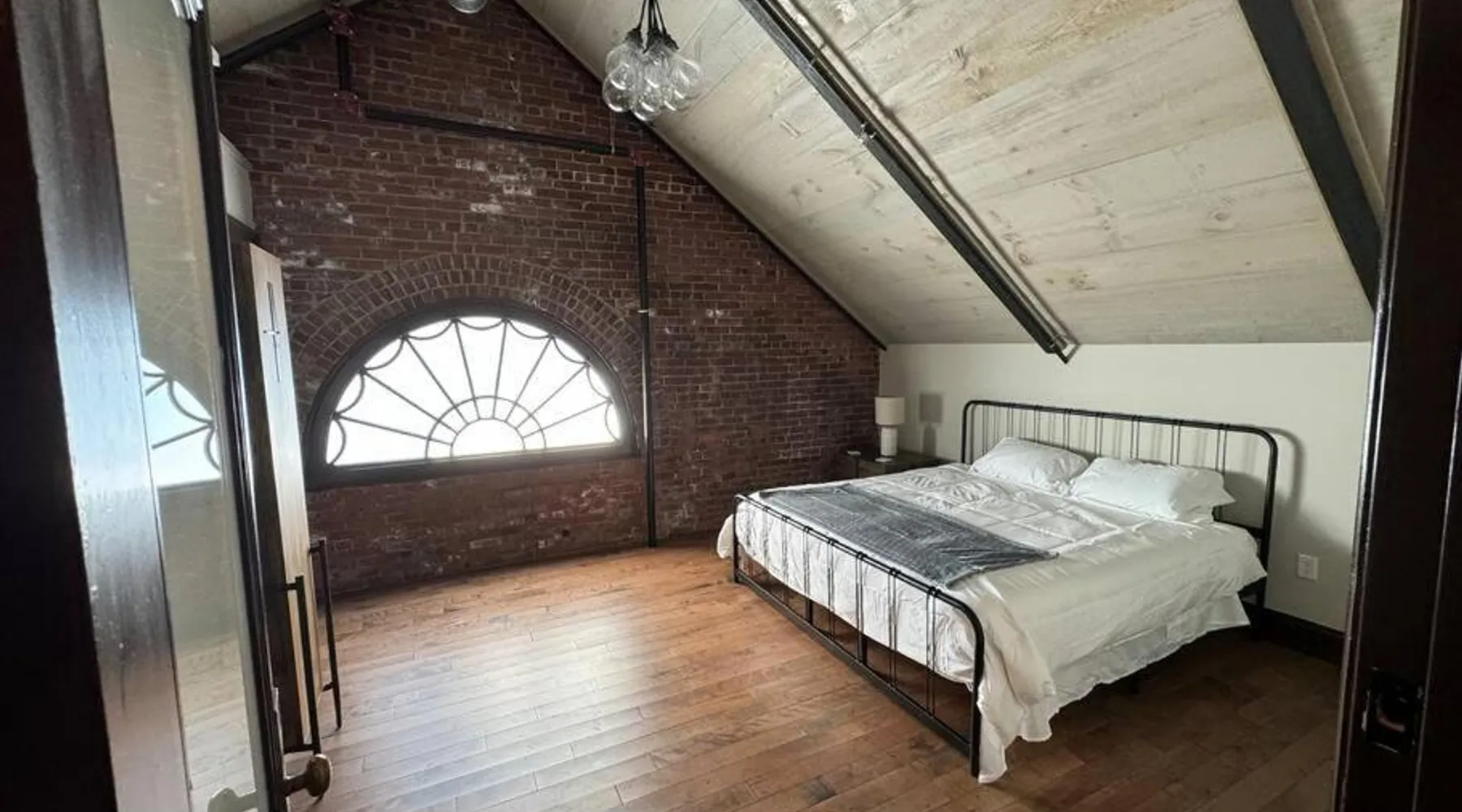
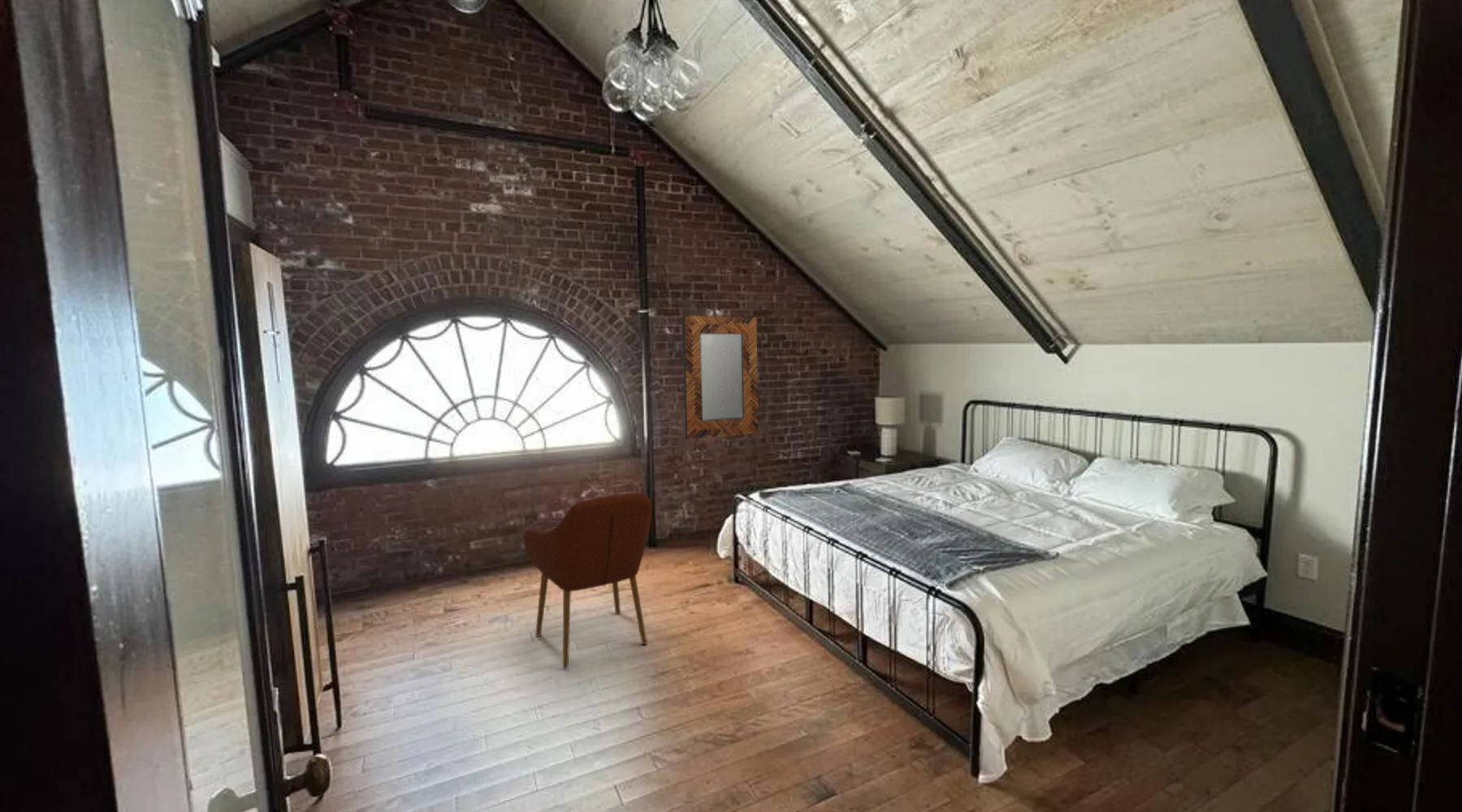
+ armchair (593, 566)
+ home mirror (721, 376)
